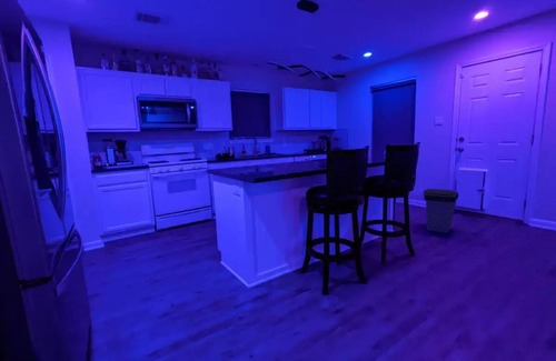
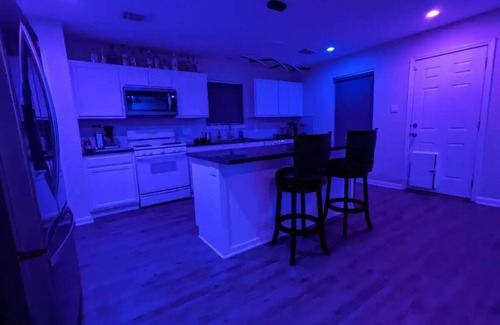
- trash can (439, 210)
